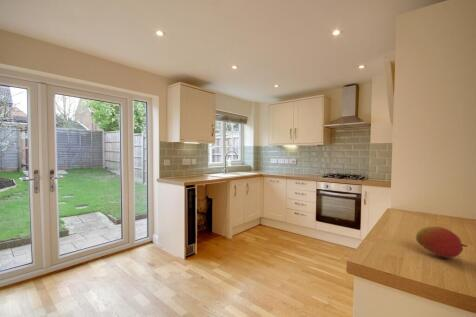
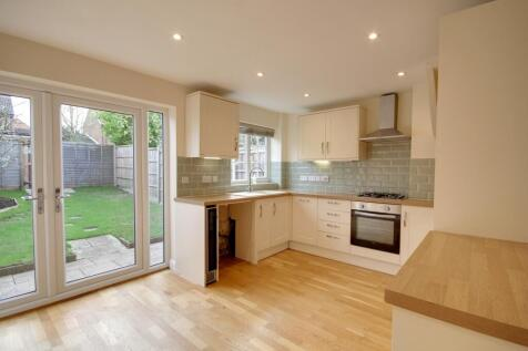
- fruit (439, 241)
